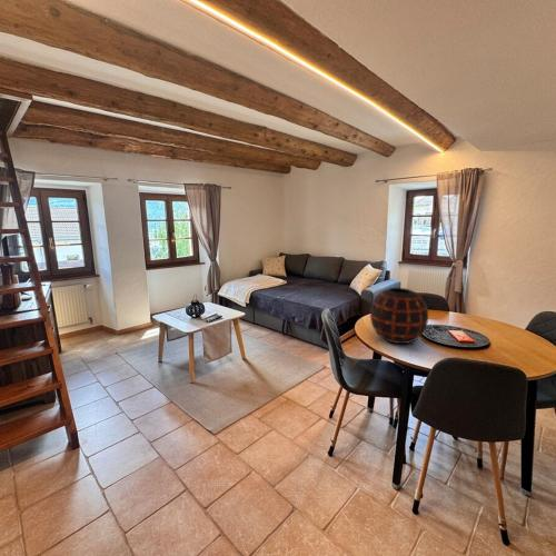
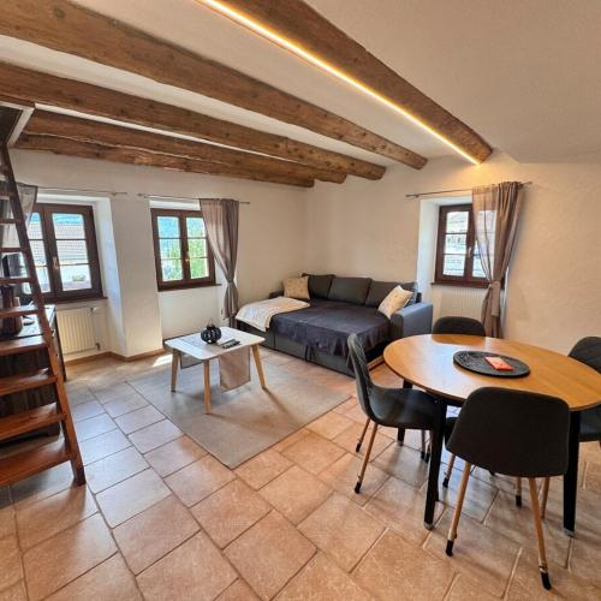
- decorative vase (398, 315)
